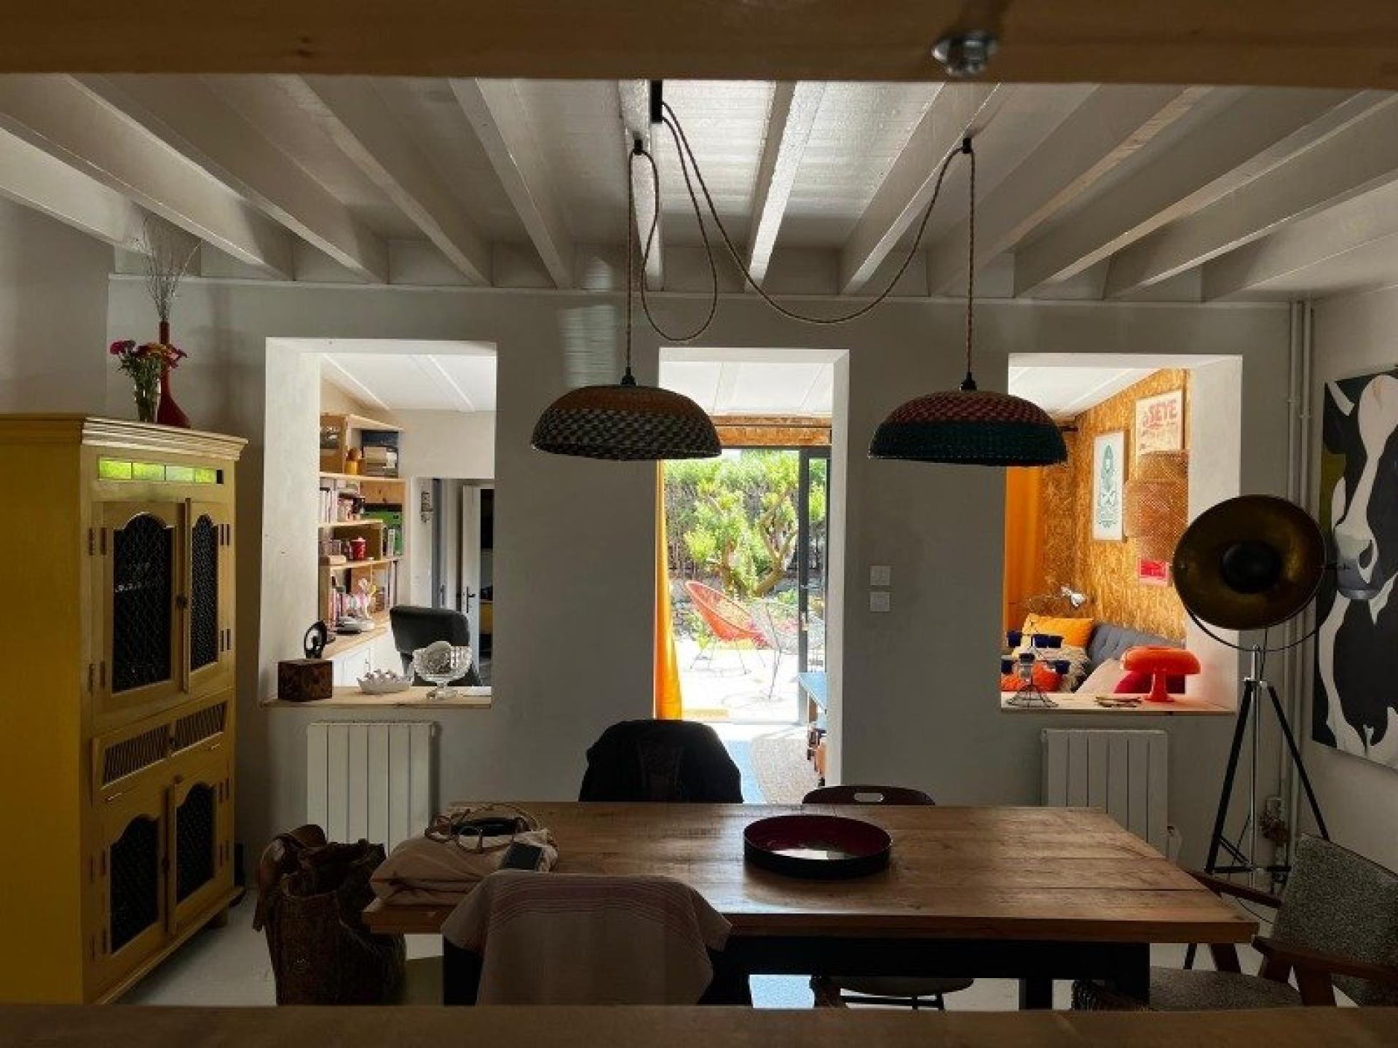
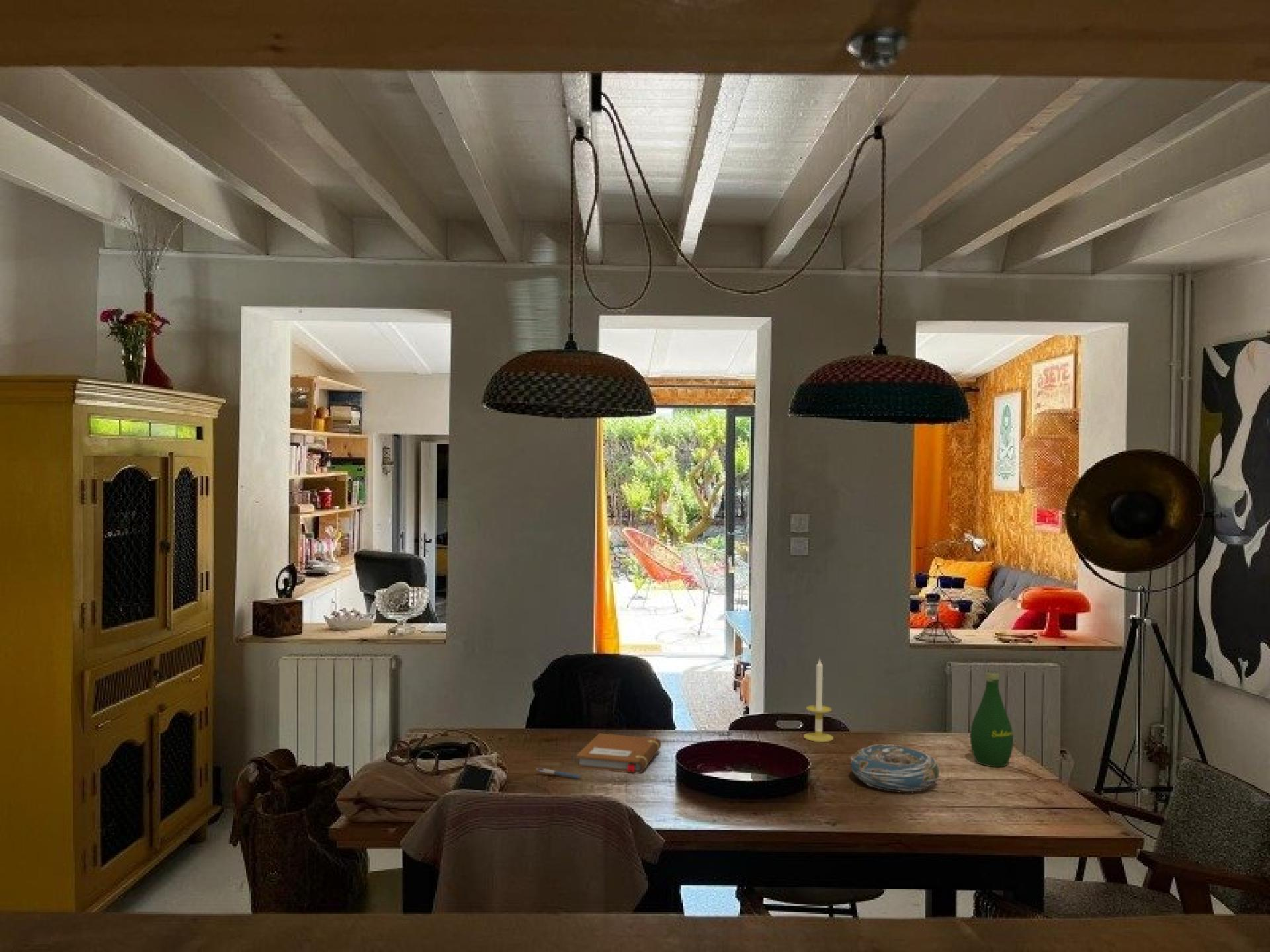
+ notebook (619, 753)
+ bottle (992, 717)
+ decorative bowl (894, 767)
+ pen (558, 773)
+ candle (819, 697)
